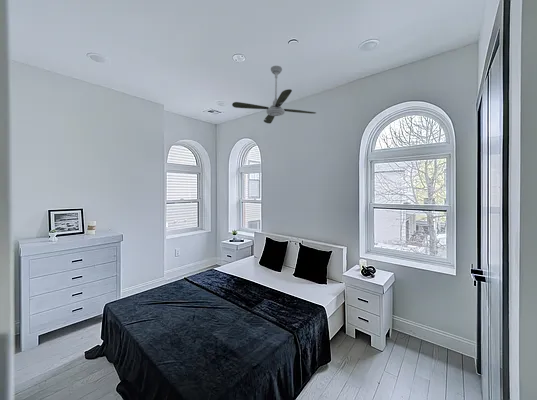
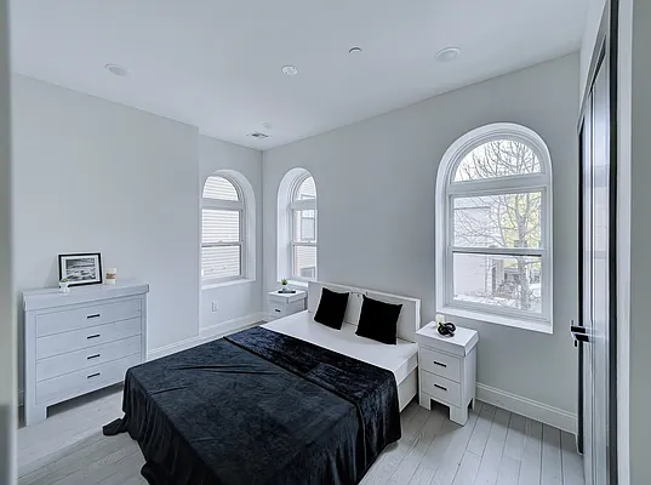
- ceiling fan (275, 90)
